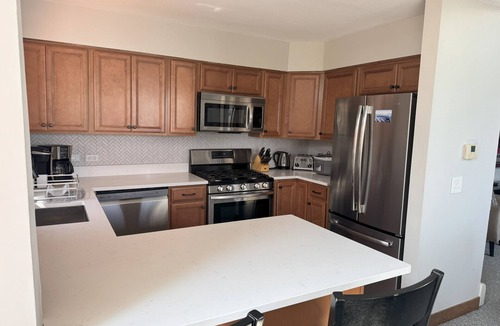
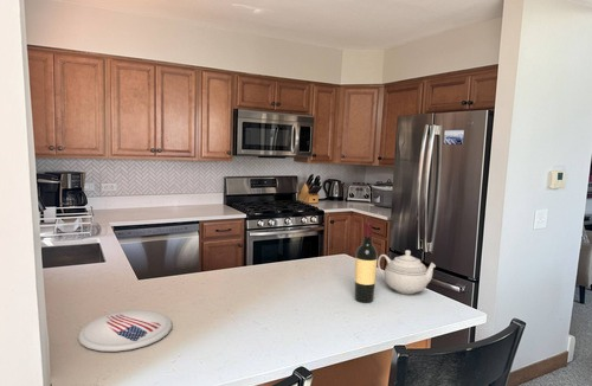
+ teapot (405, 270)
+ plate (127, 327)
+ wine bottle (366, 260)
